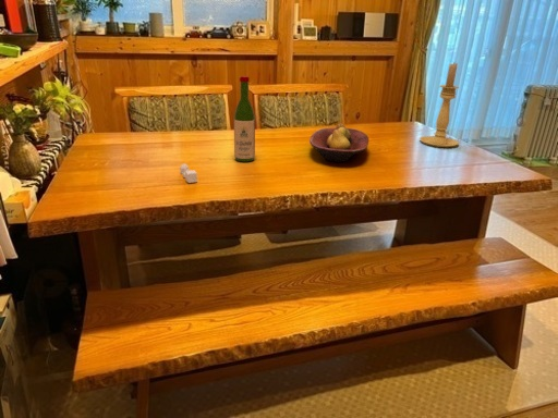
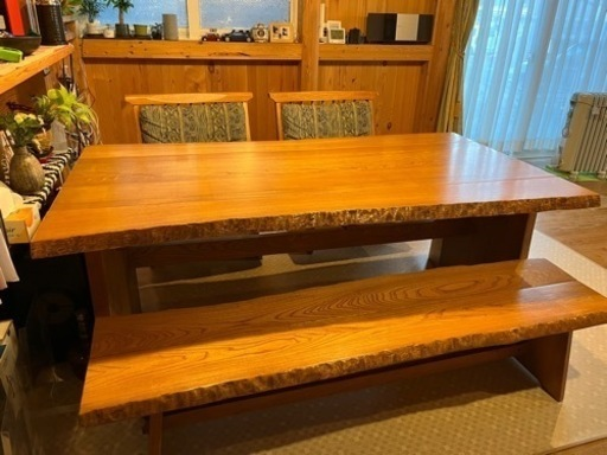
- candle holder (446, 103)
- fruit bowl (339, 139)
- salt and pepper shaker set (187, 171)
- wine bottle (244, 119)
